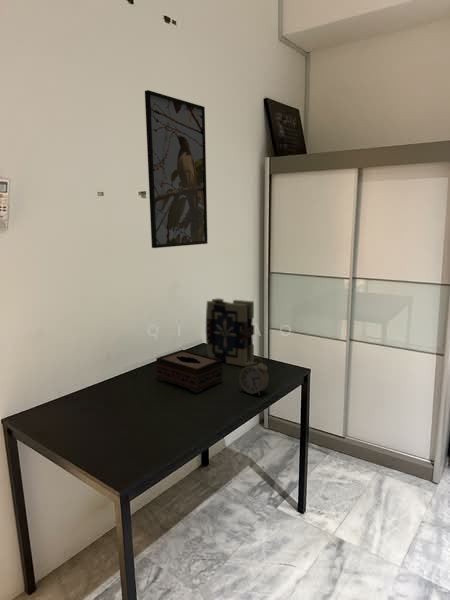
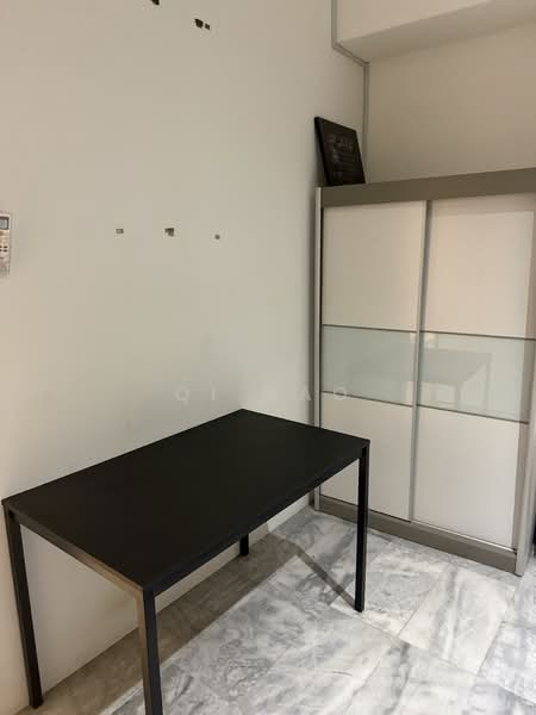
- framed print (179, 174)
- book (228, 330)
- tissue box (189, 369)
- alarm clock (254, 375)
